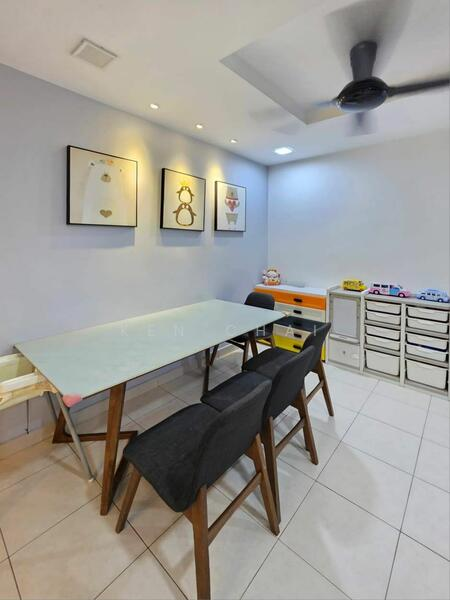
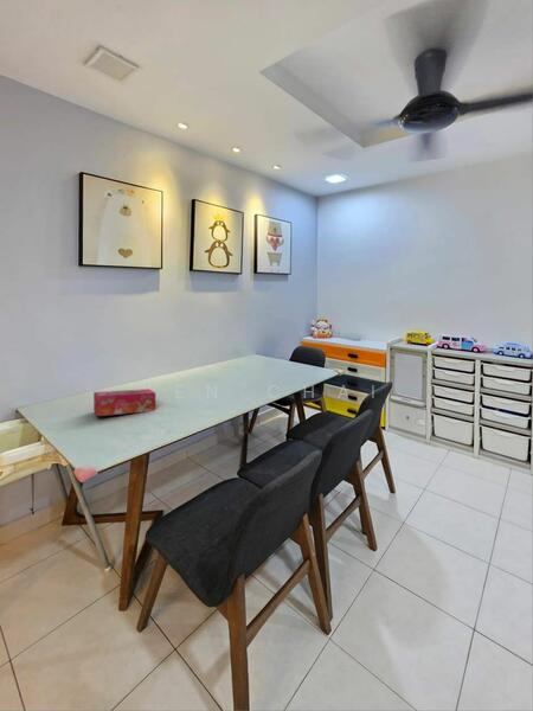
+ tissue box (124, 401)
